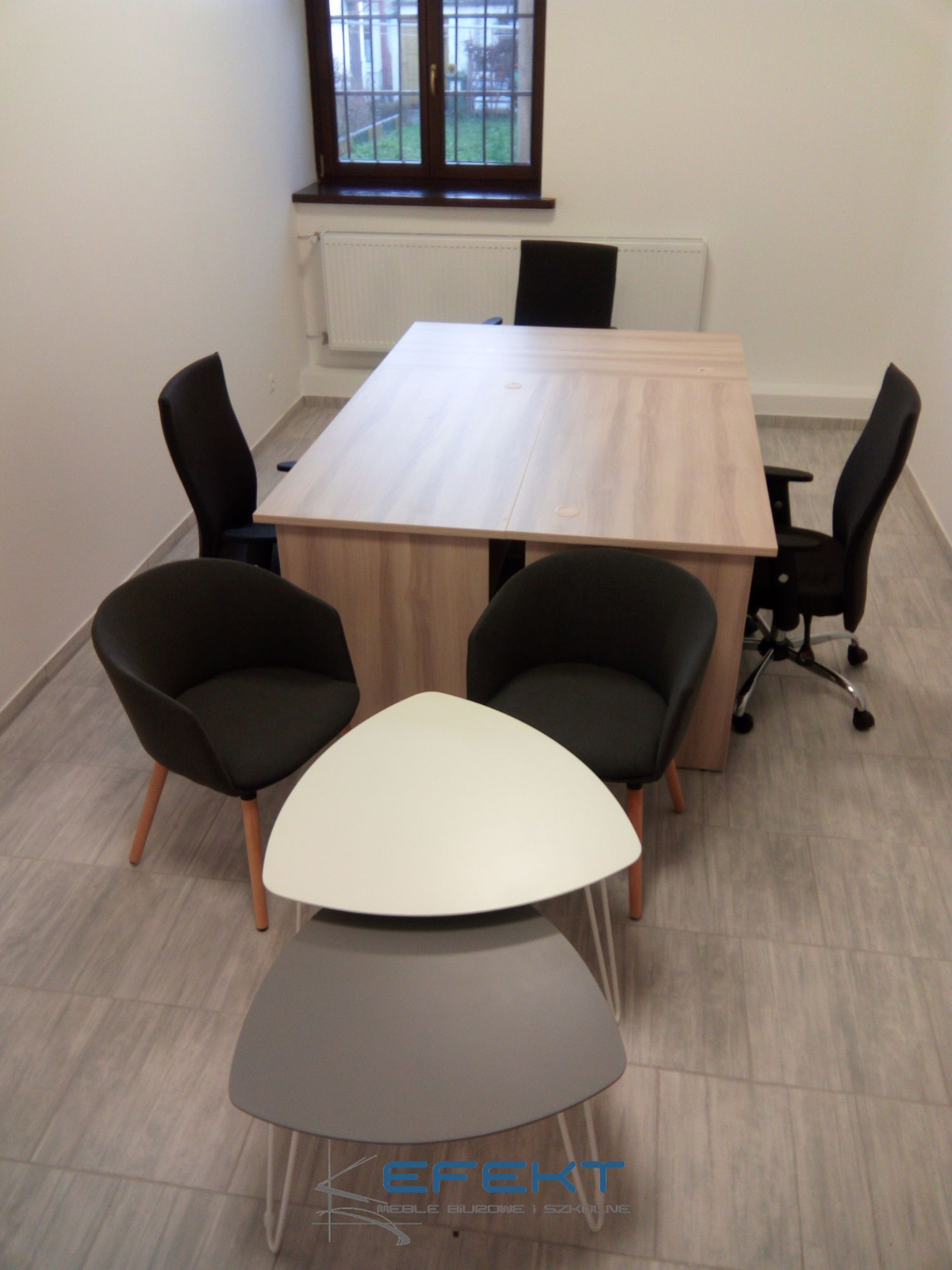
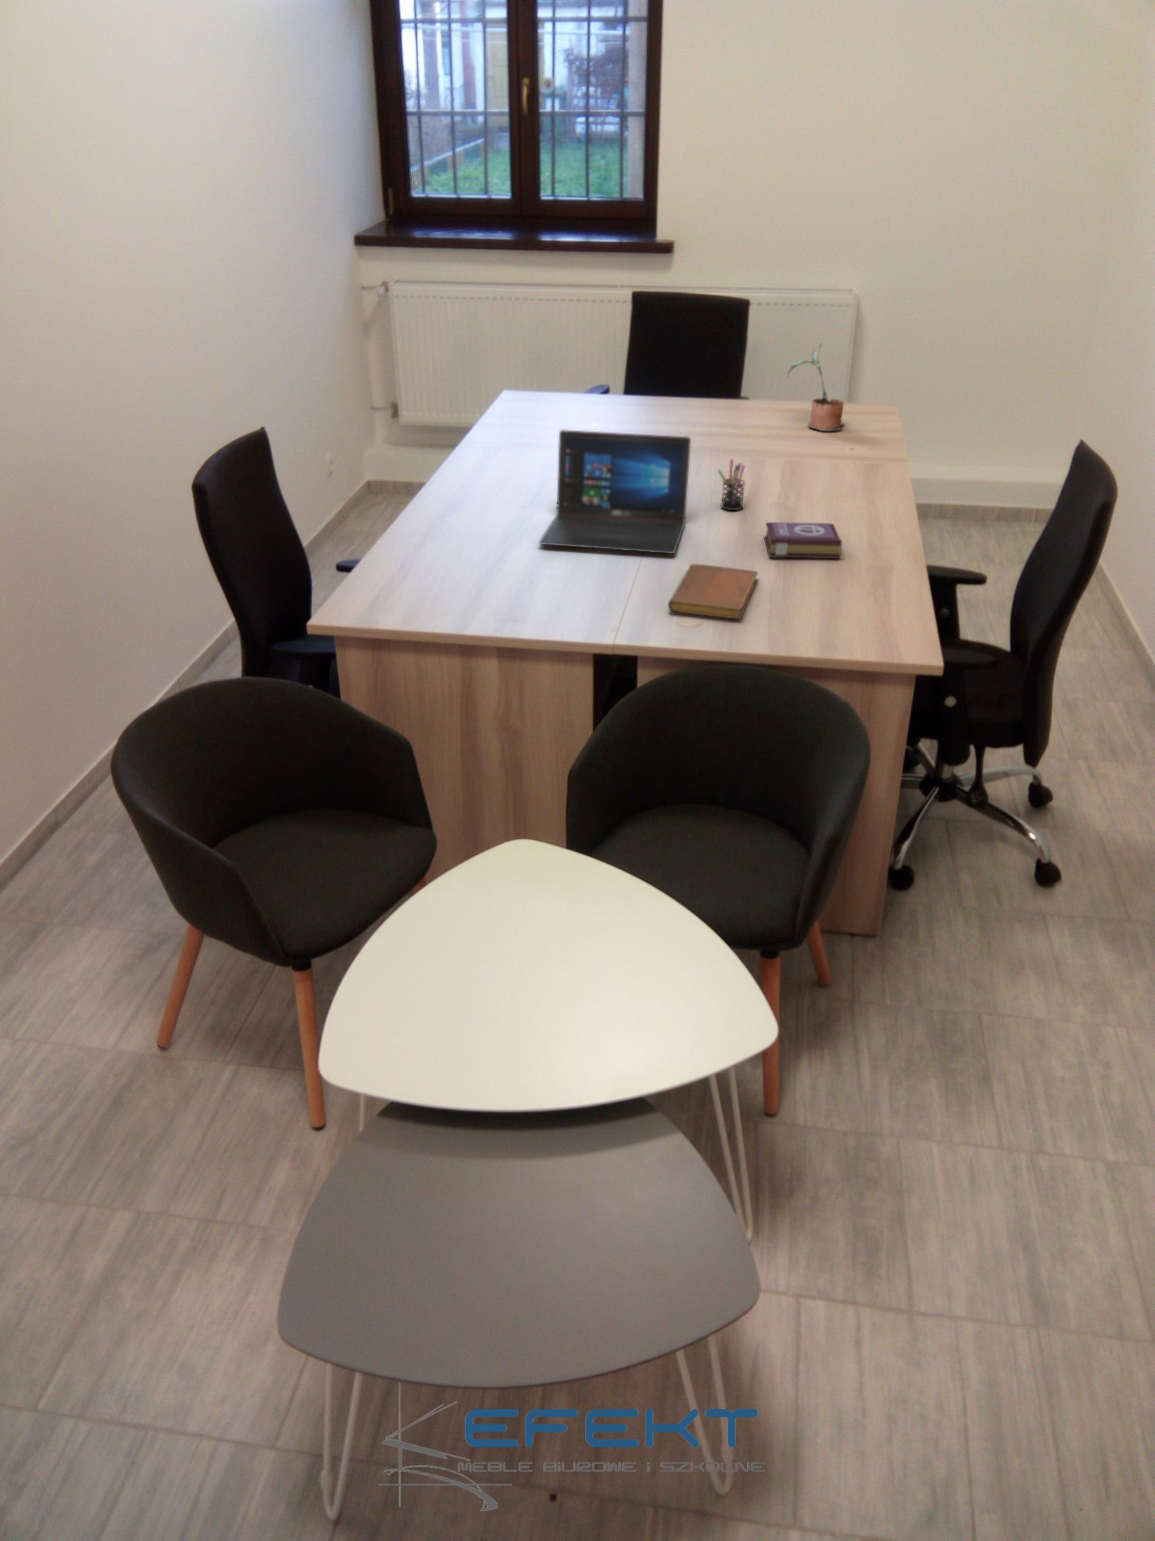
+ pen holder (730, 484)
+ laptop (615, 490)
+ notebook (715, 590)
+ potted plant (823, 386)
+ book (802, 539)
